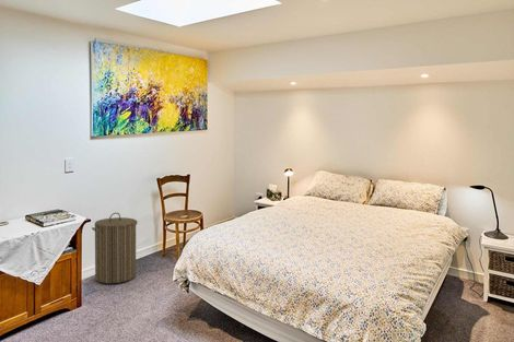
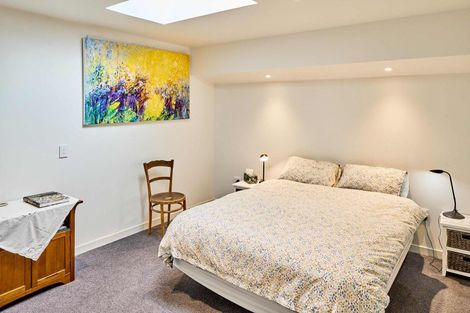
- laundry hamper (116, 244)
